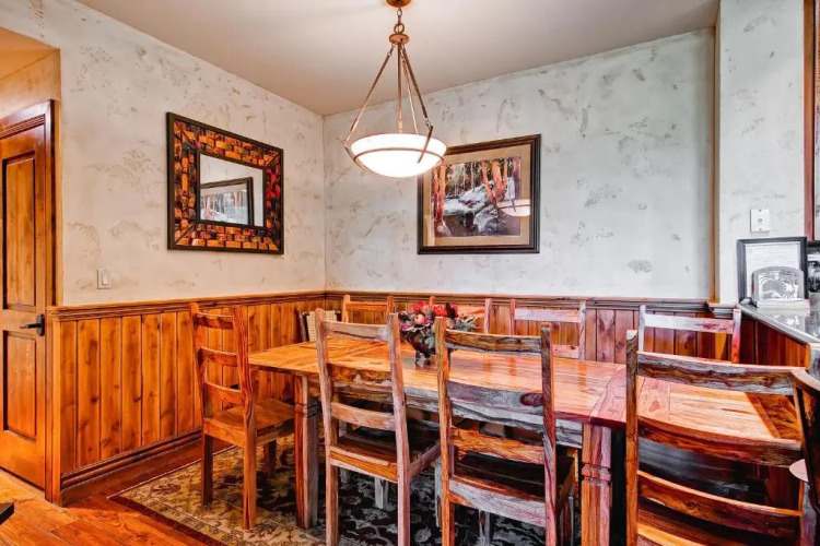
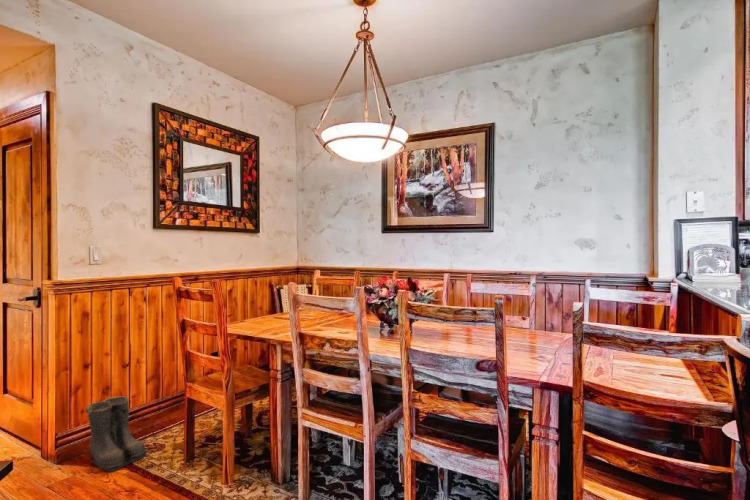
+ boots (115, 430)
